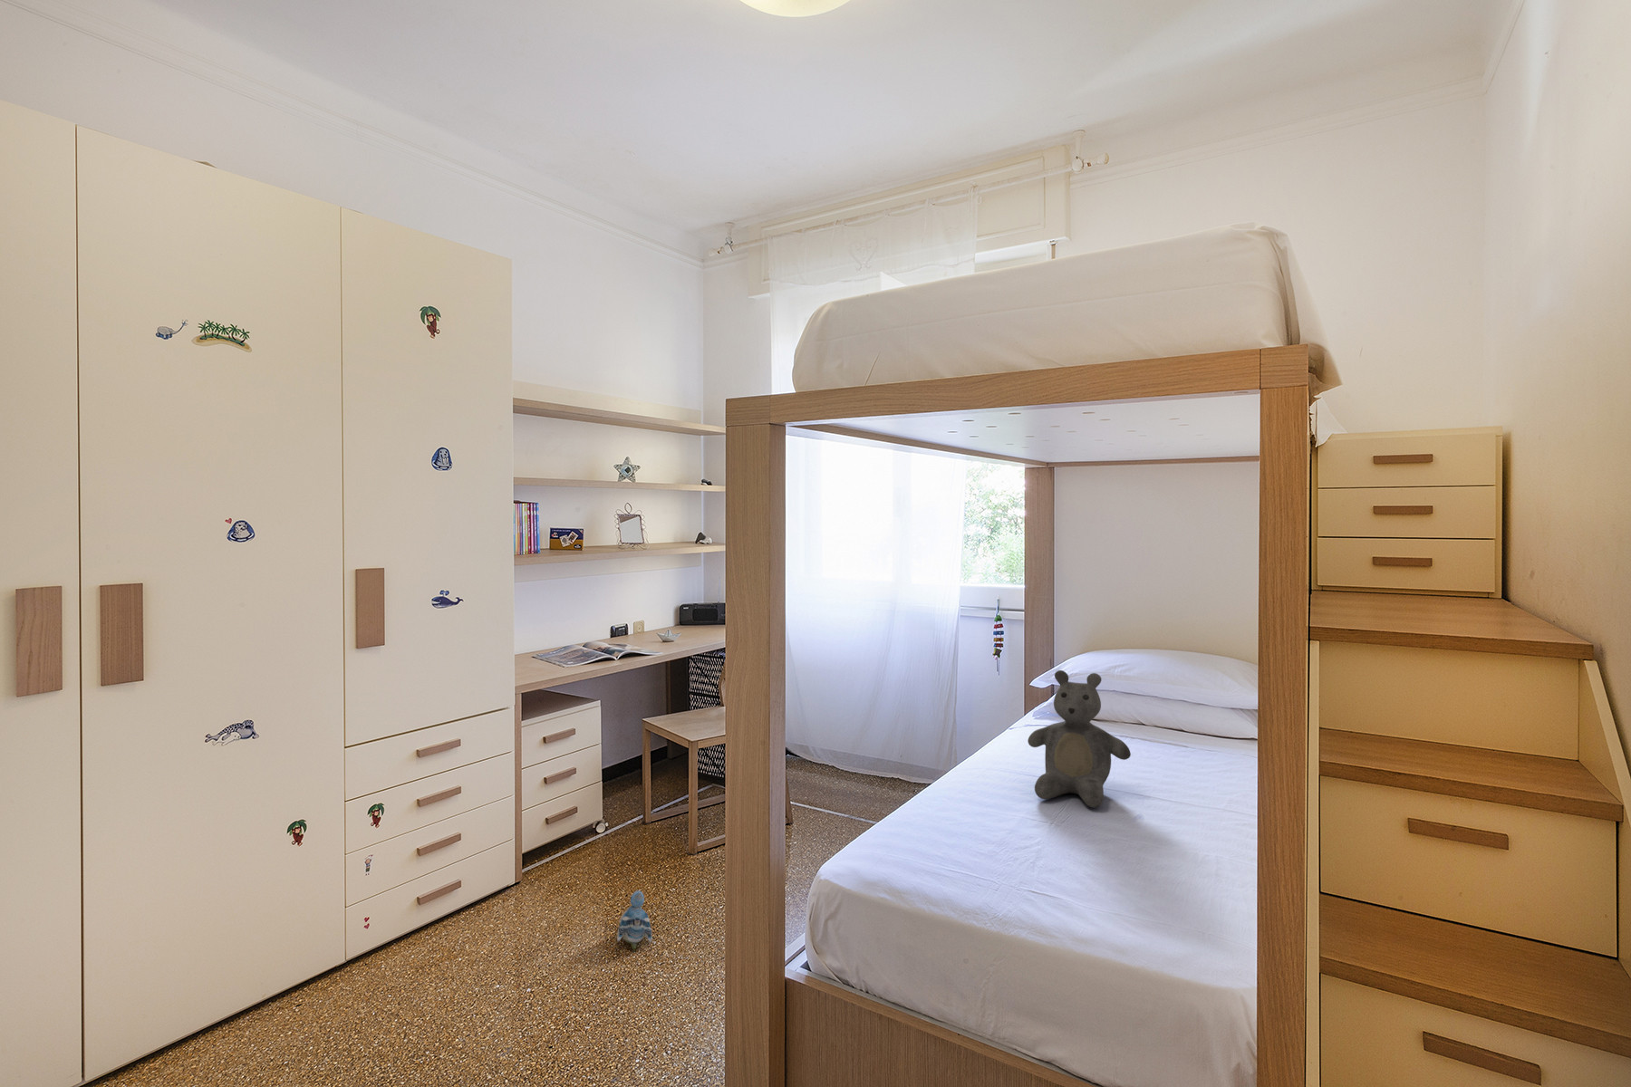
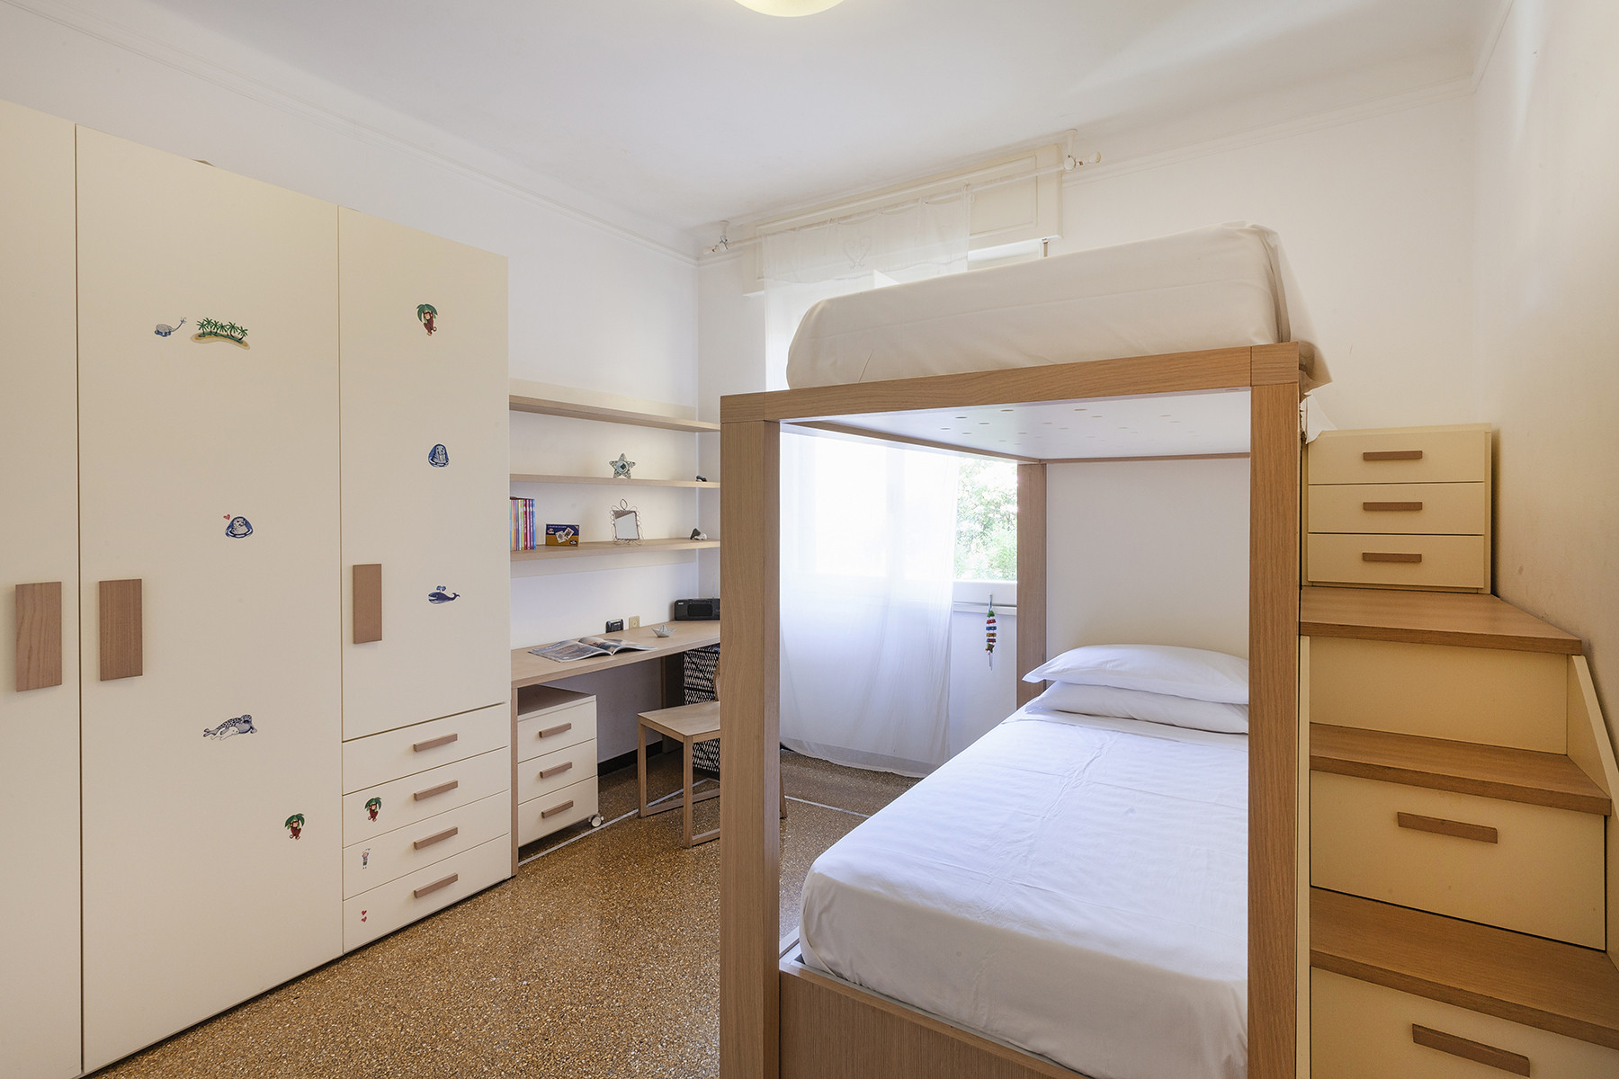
- teddy bear (1074, 734)
- plush toy (632, 918)
